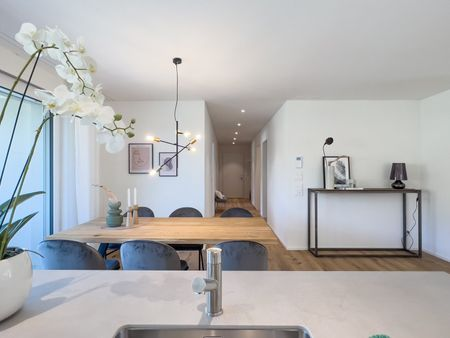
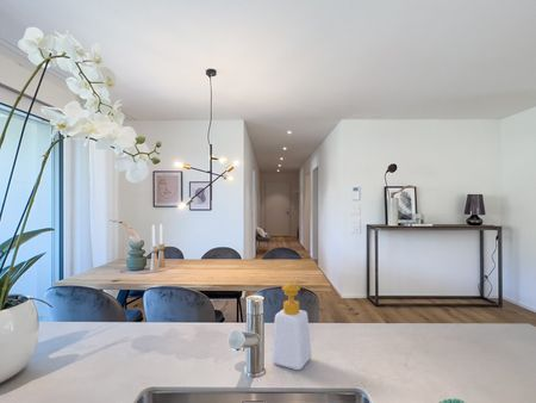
+ soap bottle (294, 320)
